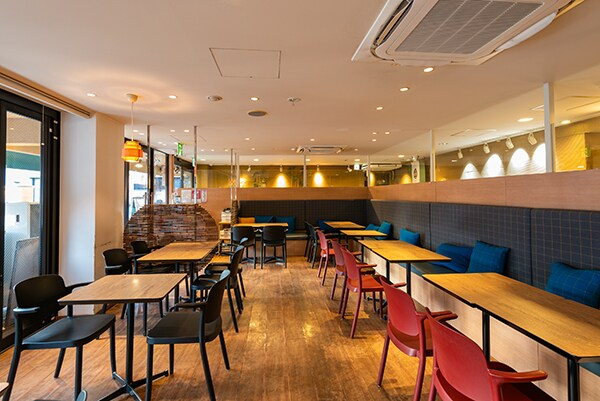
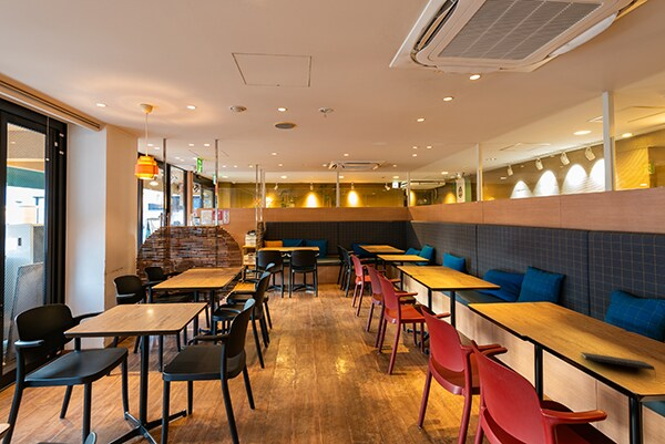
+ notepad (614, 360)
